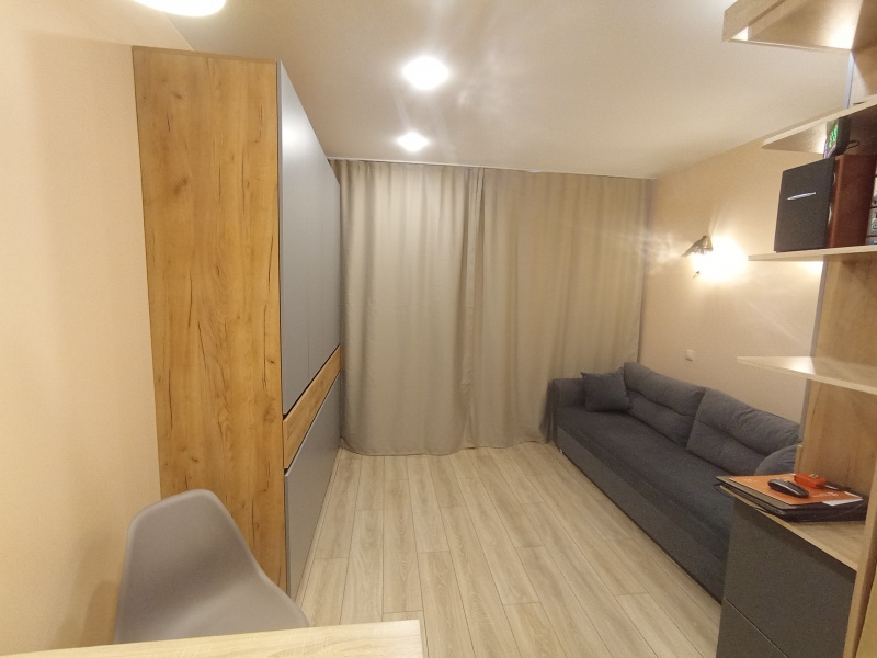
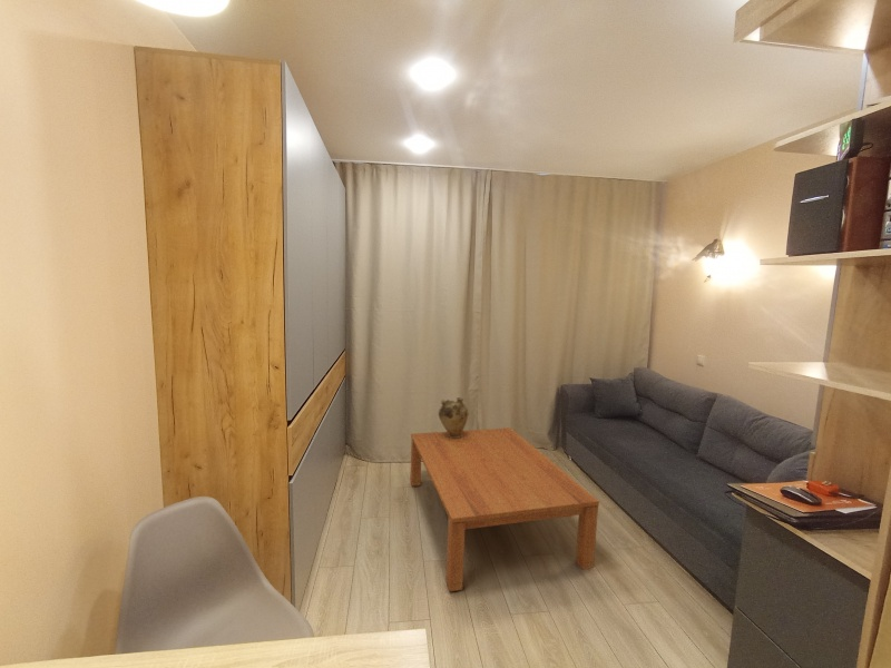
+ coffee table (487, 490)
+ vase (452, 416)
